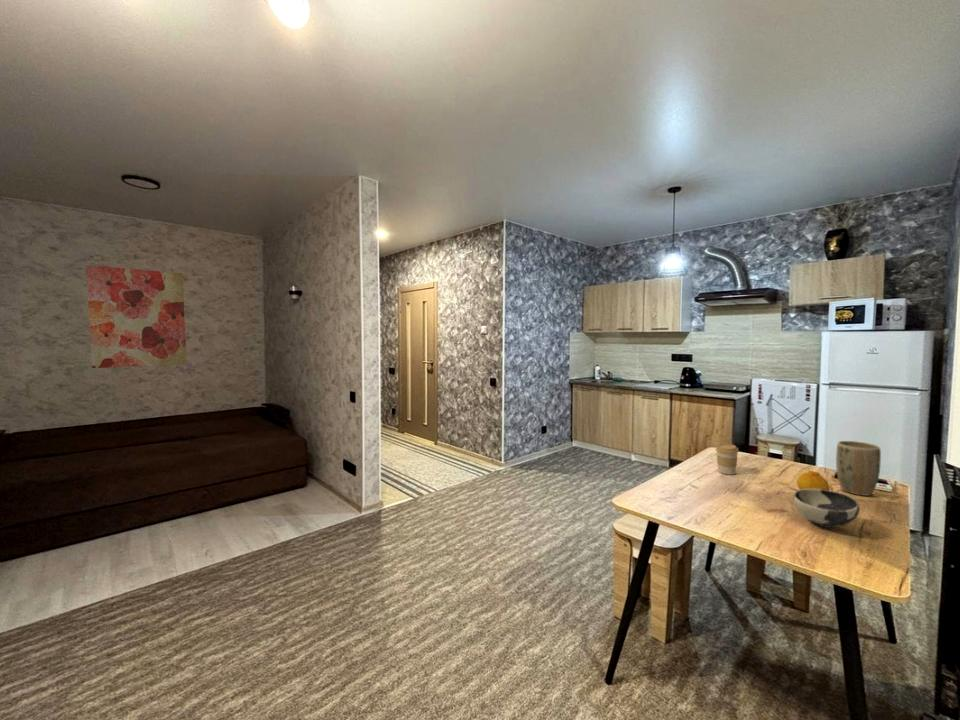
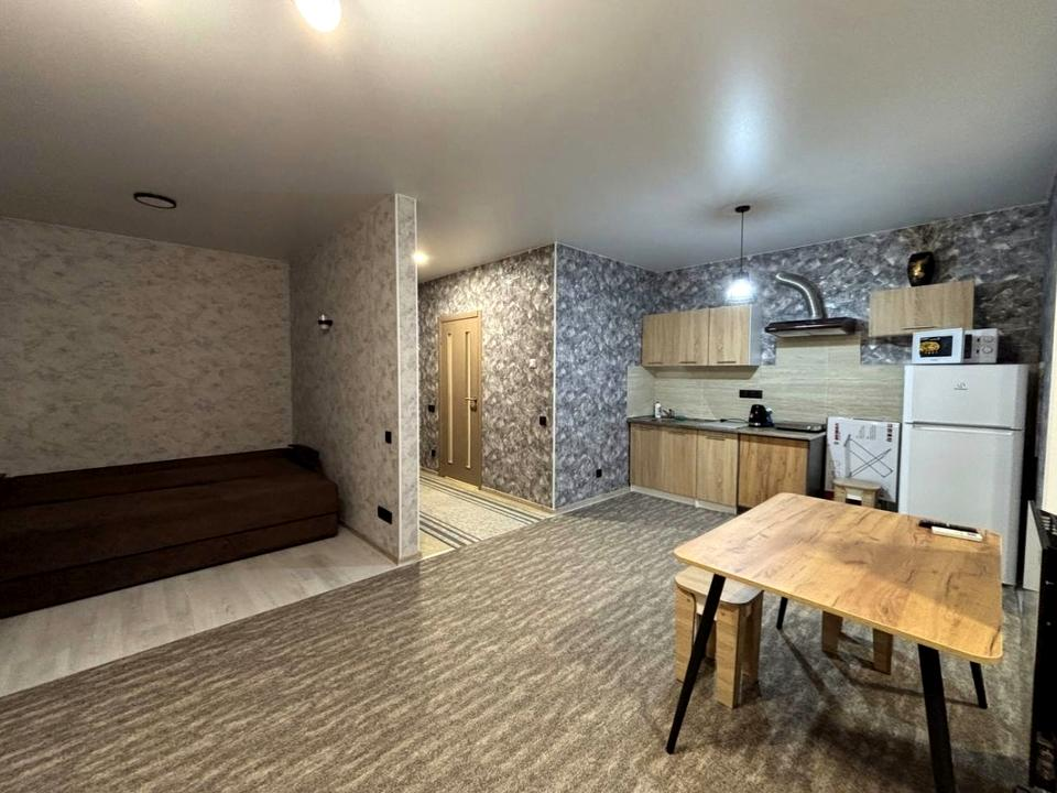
- bowl (825, 510)
- coffee cup (726, 458)
- plant pot (857, 468)
- fruit (812, 483)
- wall art (139, 318)
